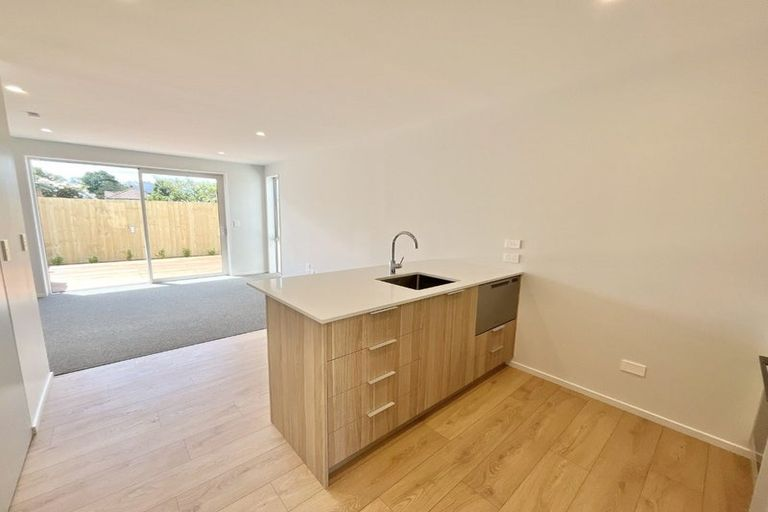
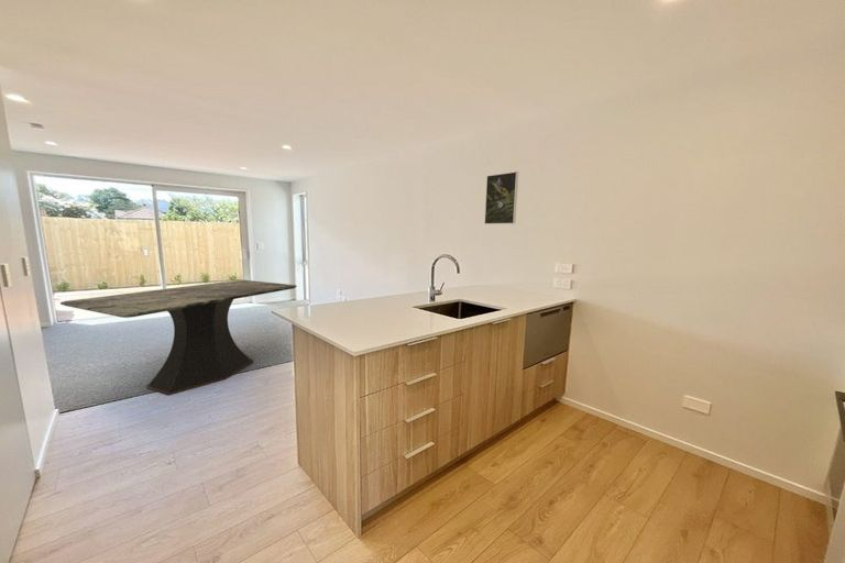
+ dining table (202, 333)
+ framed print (501, 199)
